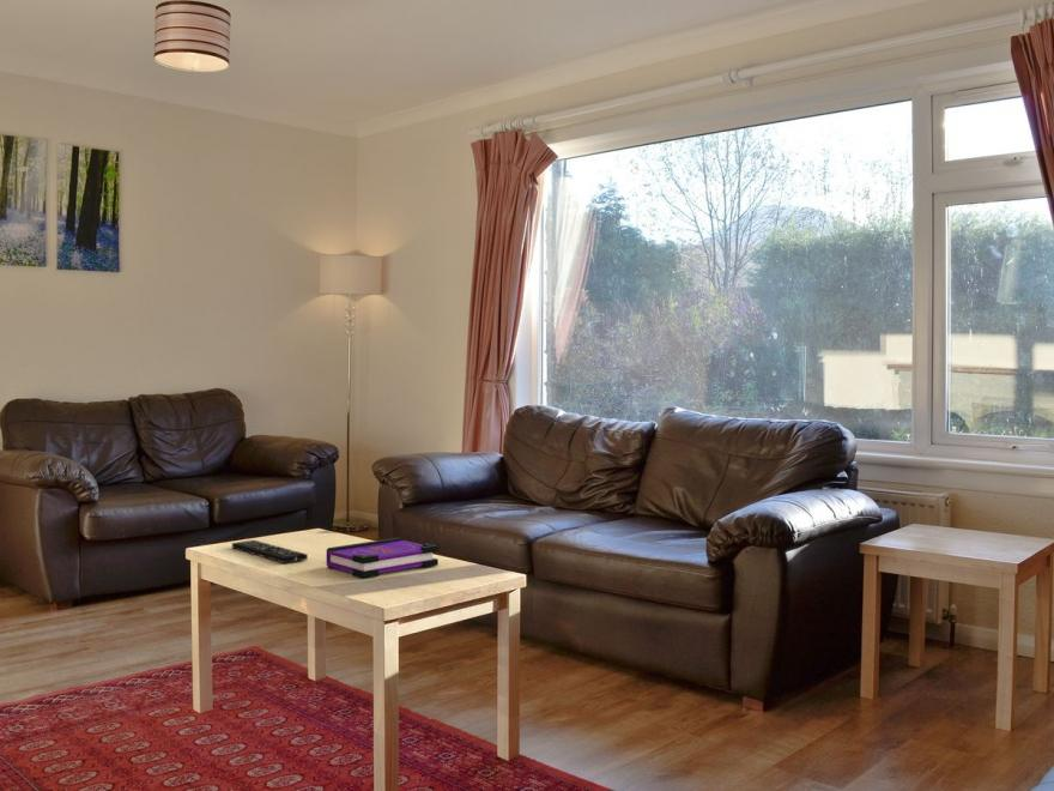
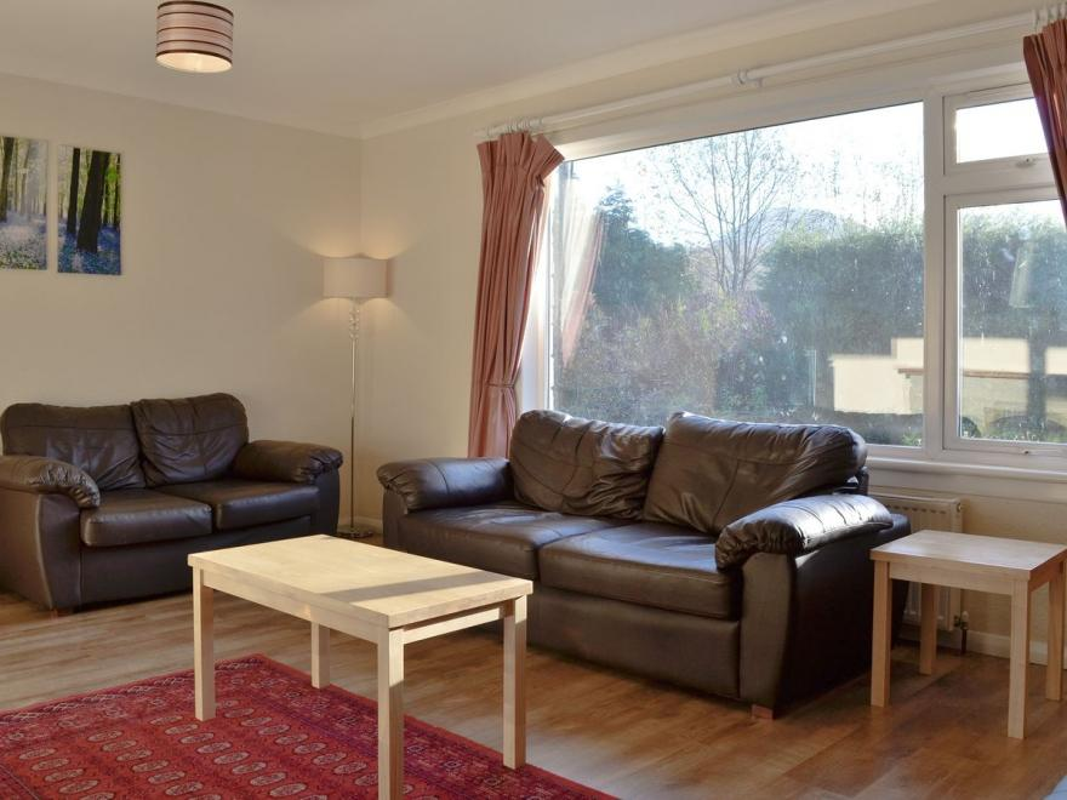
- board game (387, 555)
- remote control (268, 550)
